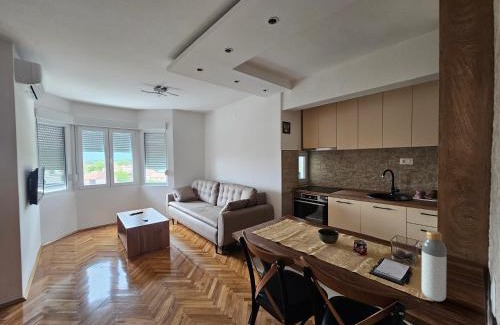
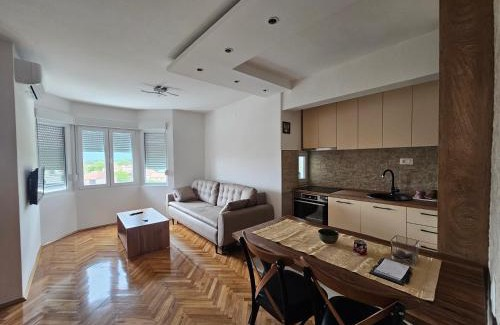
- bottle (433, 264)
